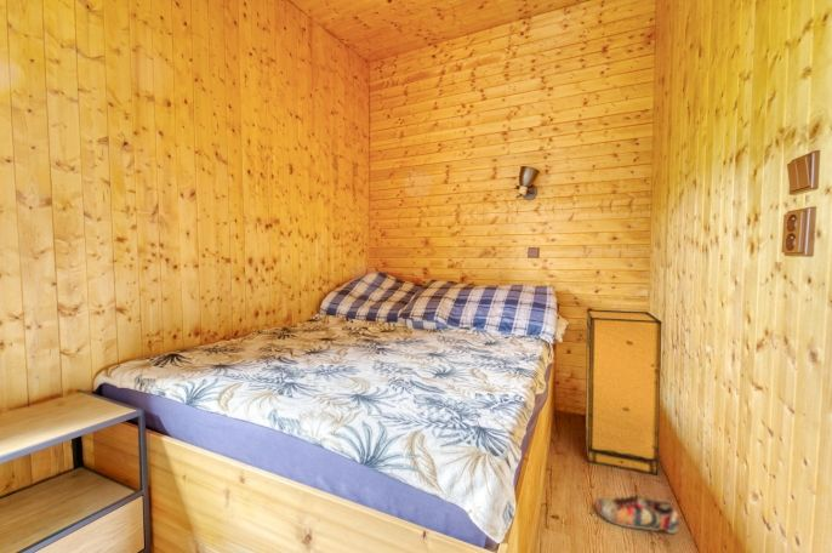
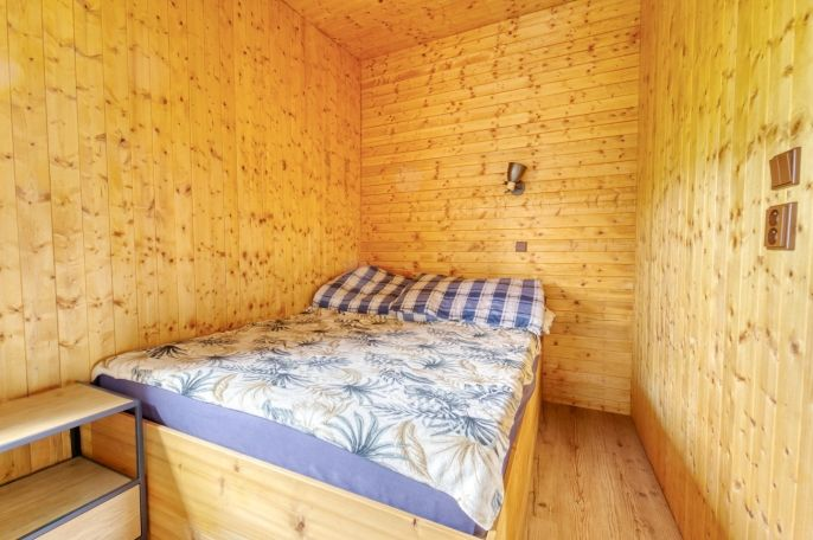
- storage cabinet (619, 384)
- shoe (634, 509)
